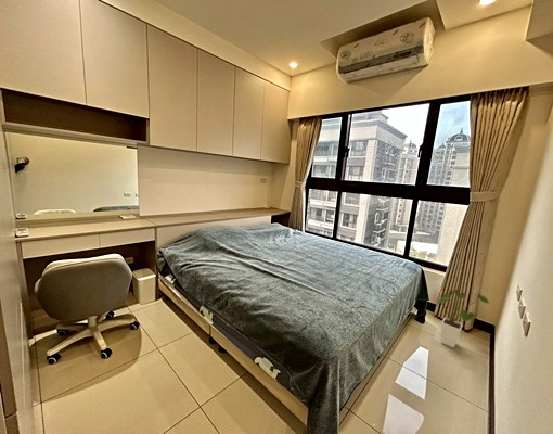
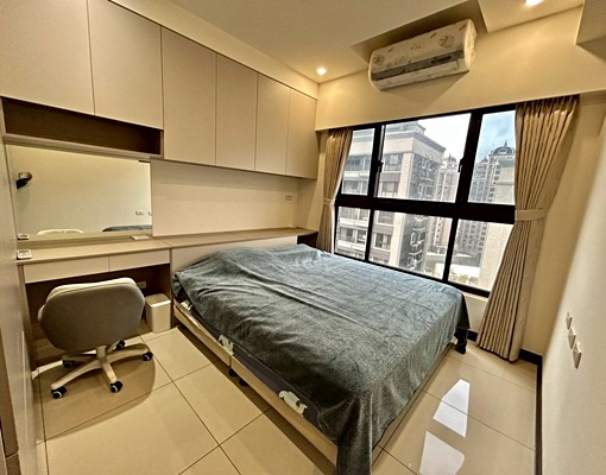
- house plant (456, 318)
